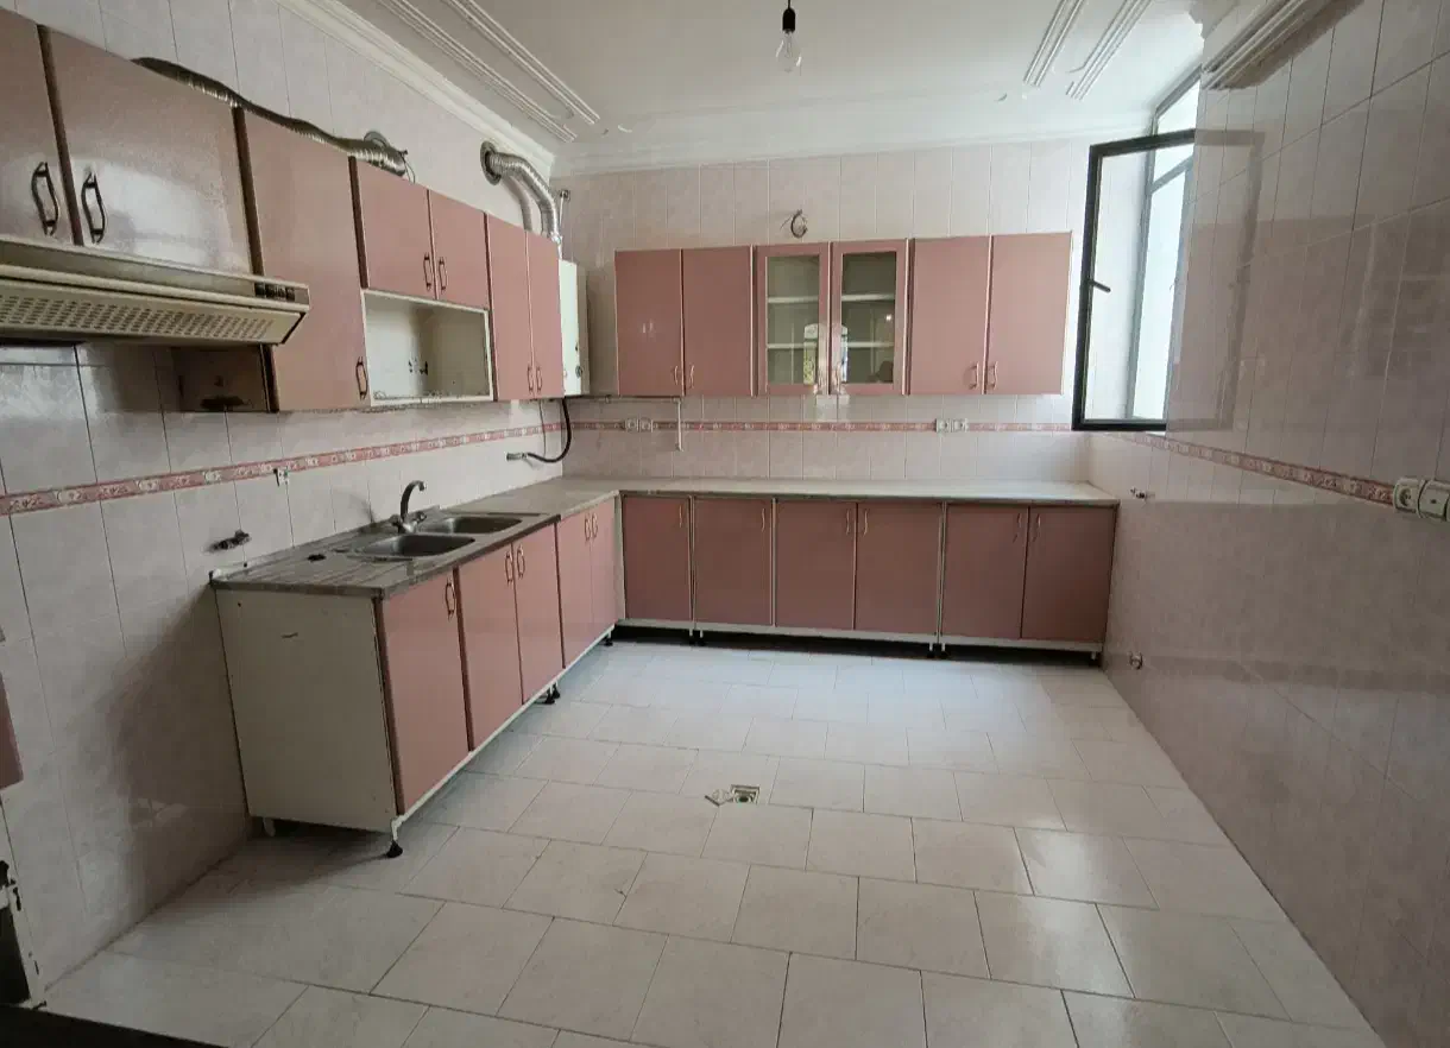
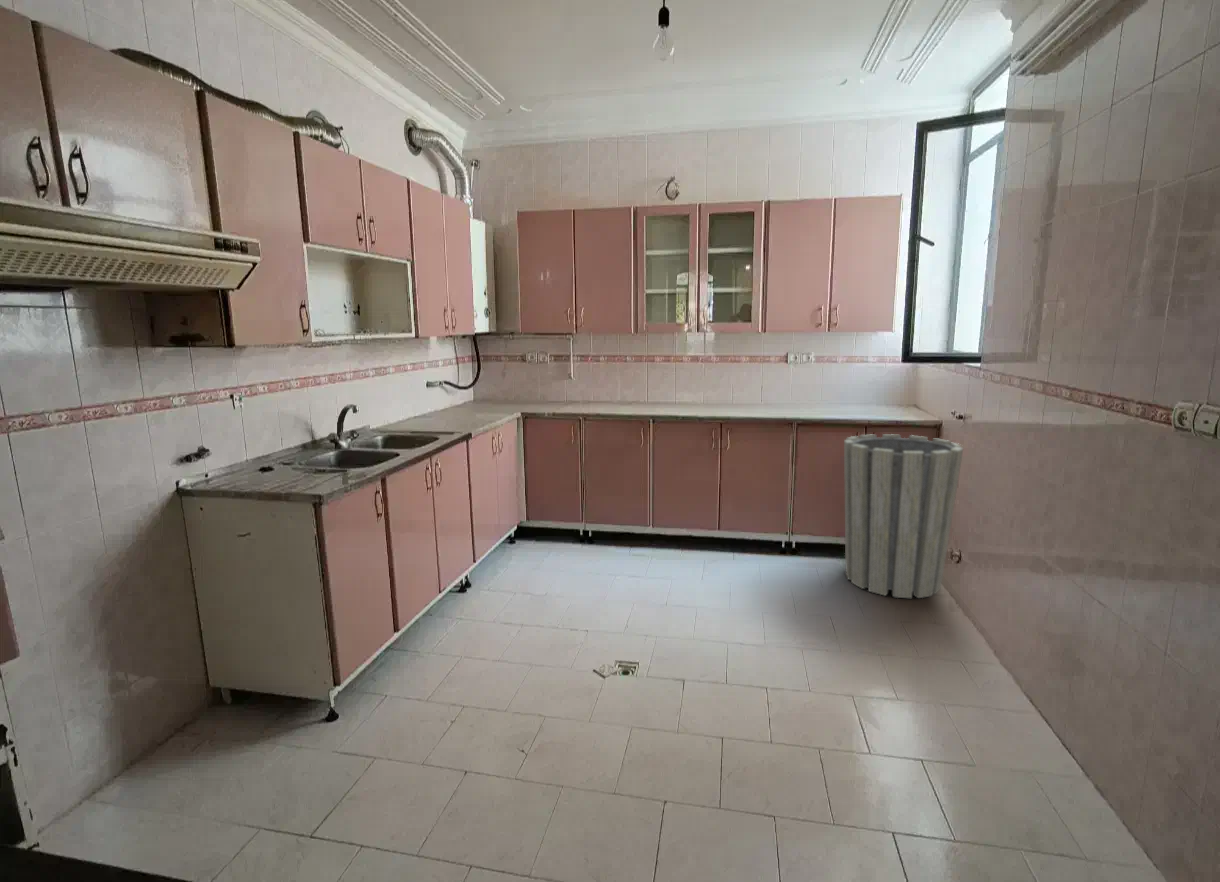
+ trash can (896, 512)
